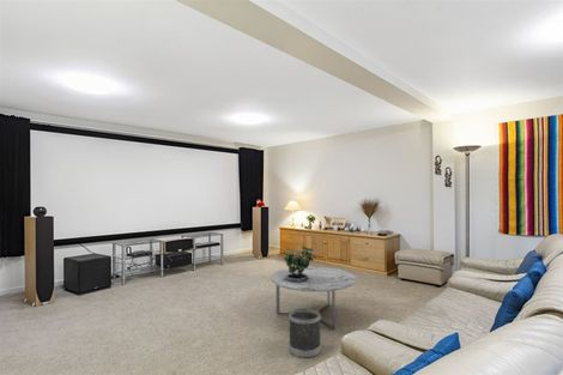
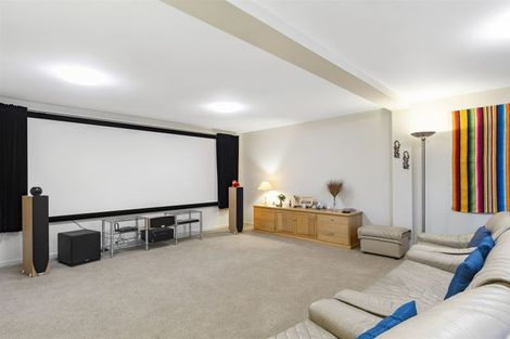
- wastebasket (304, 332)
- potted plant (298, 261)
- coffee table (313, 290)
